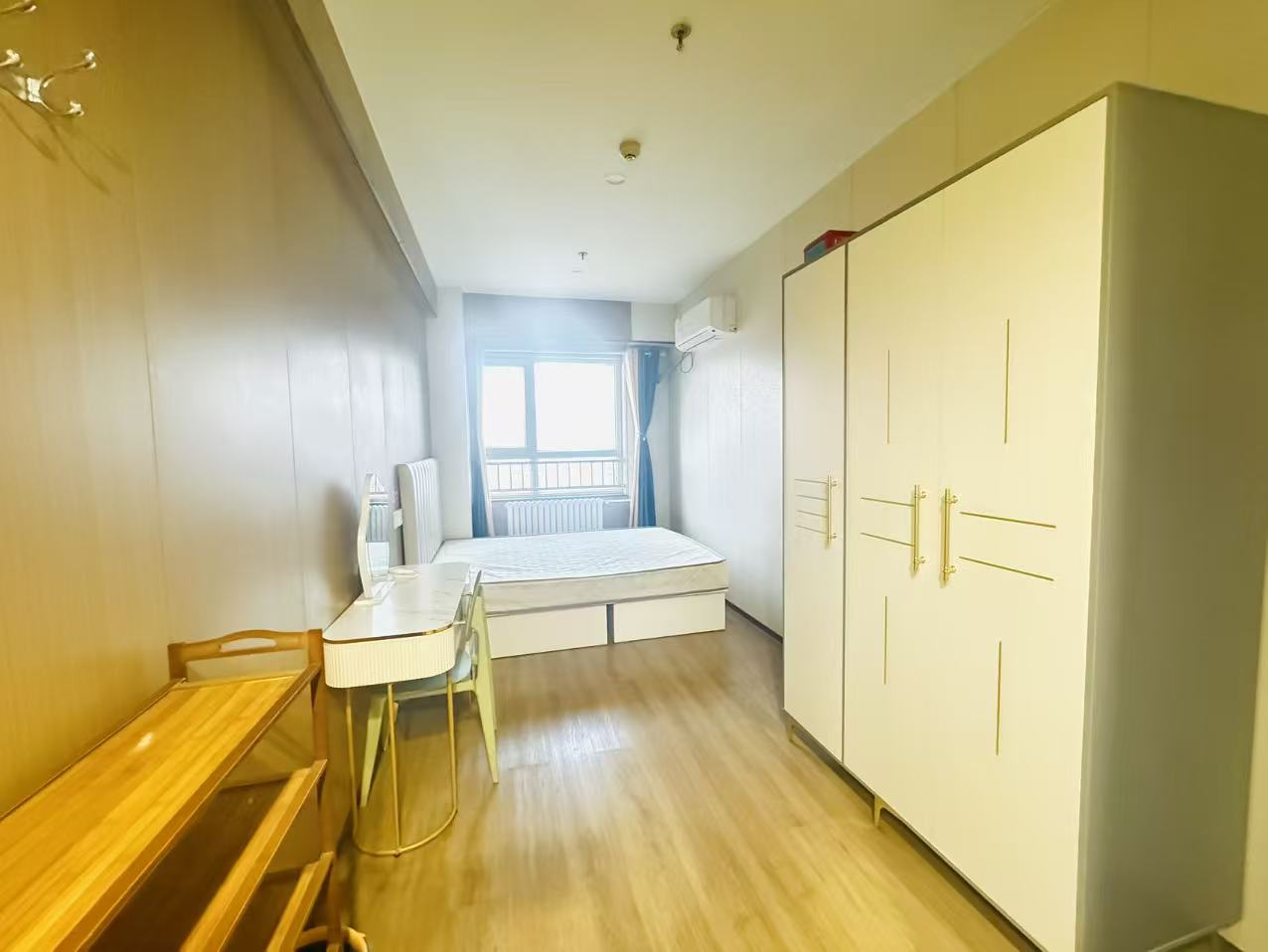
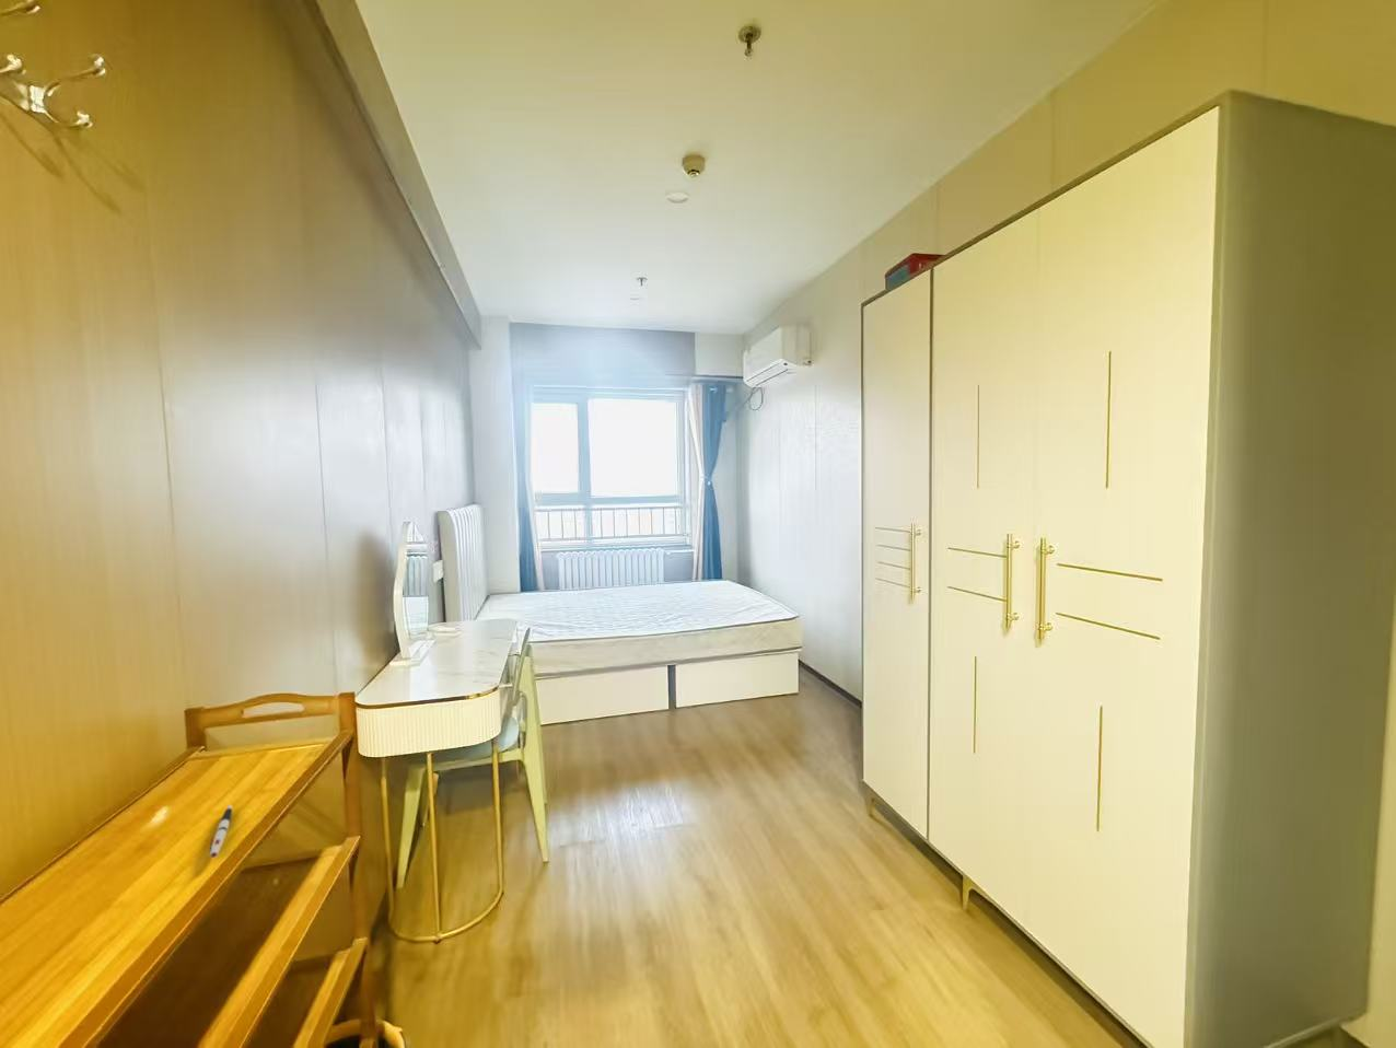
+ pen (221, 828)
